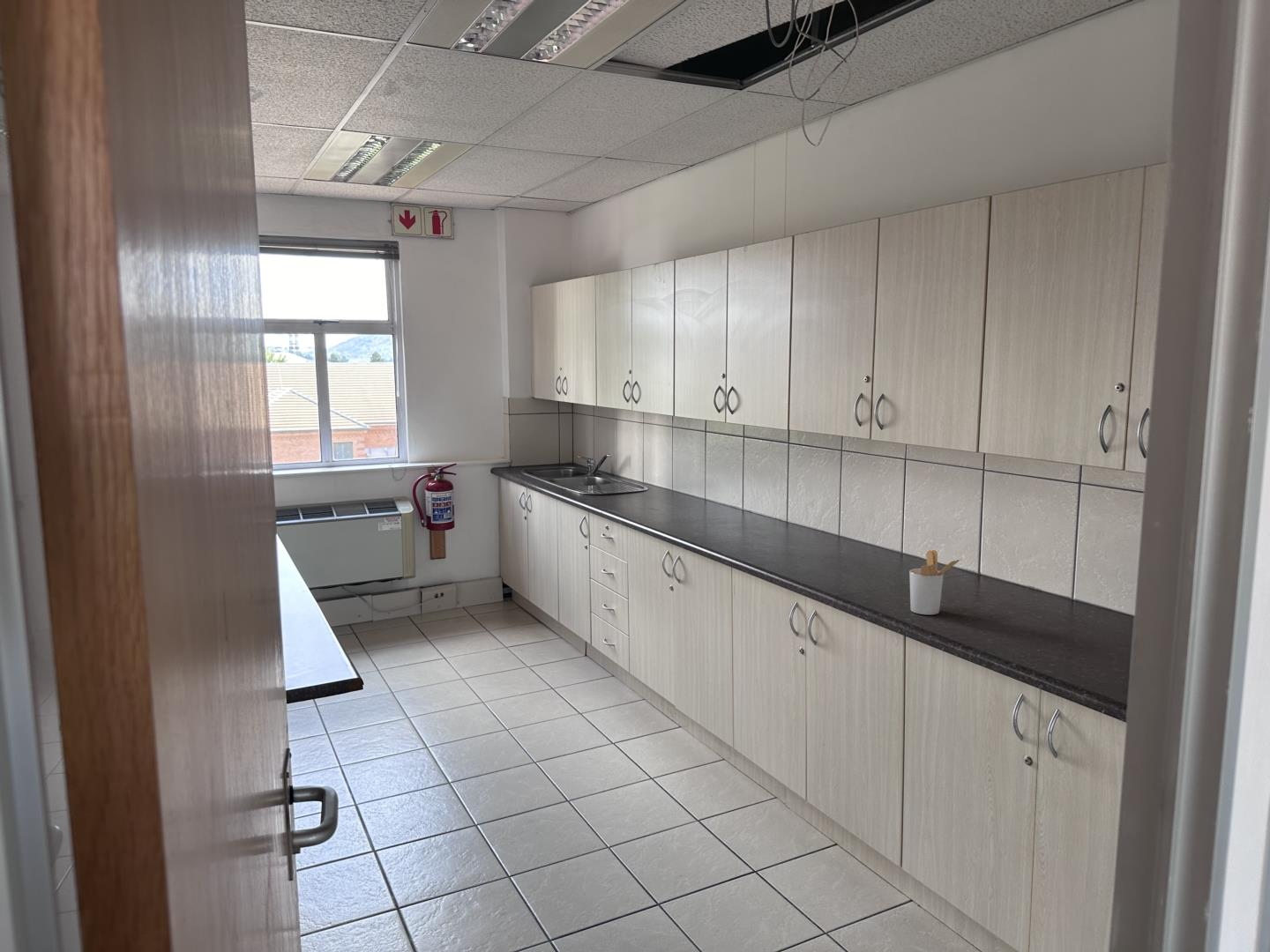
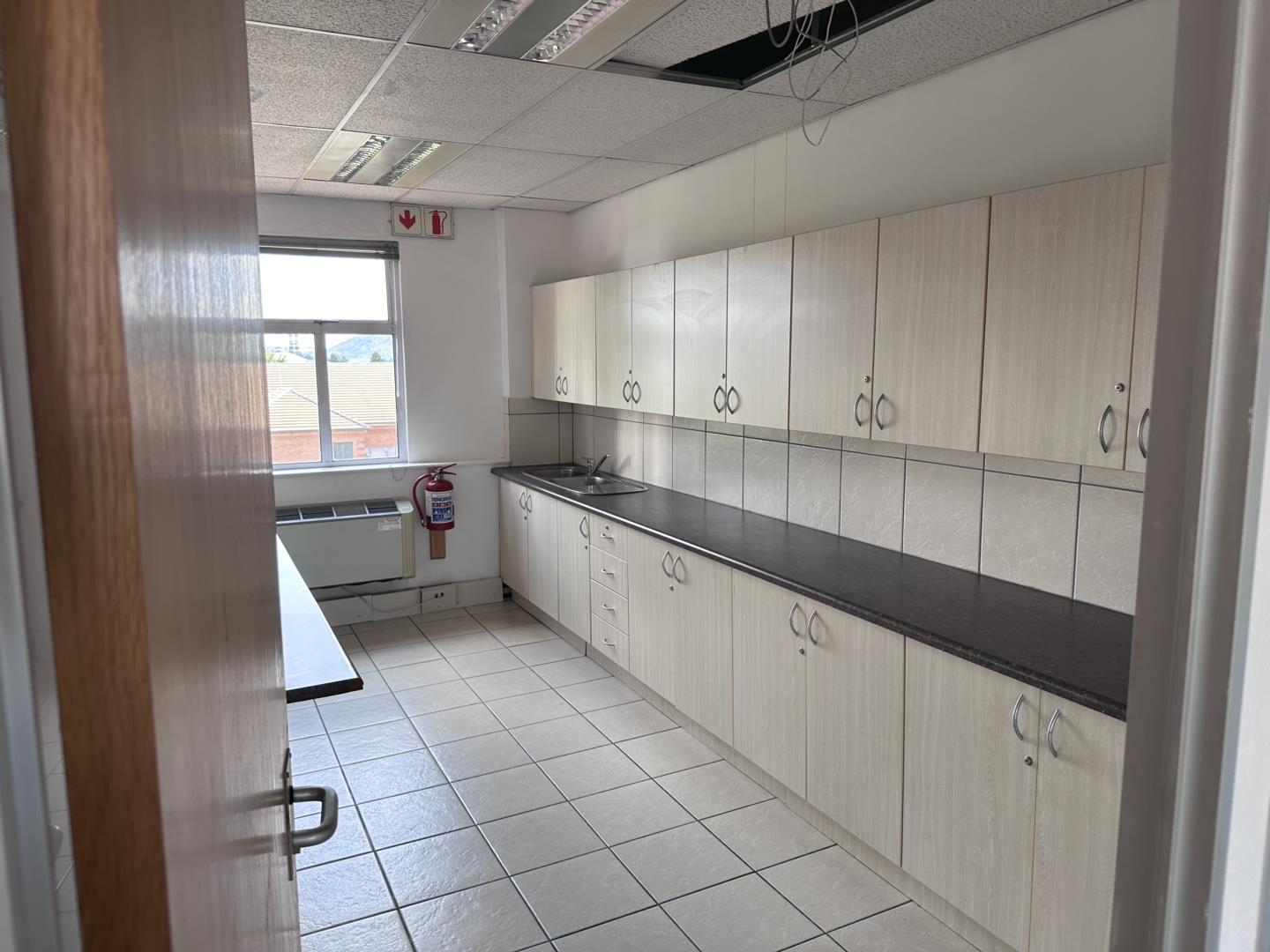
- utensil holder (934, 583)
